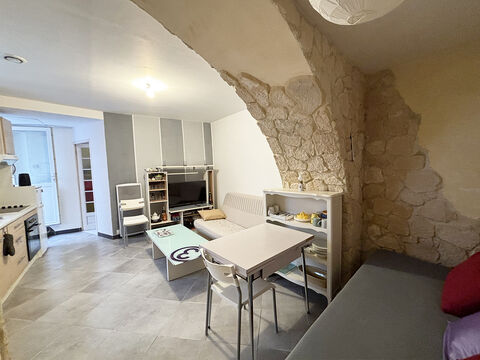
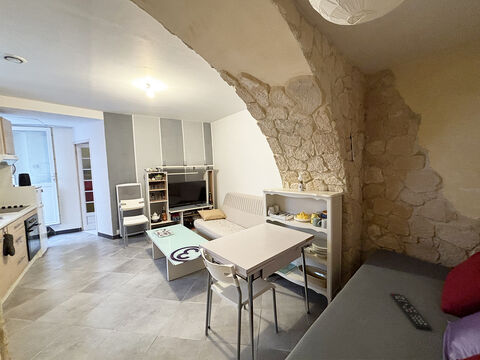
+ remote control (408, 309)
